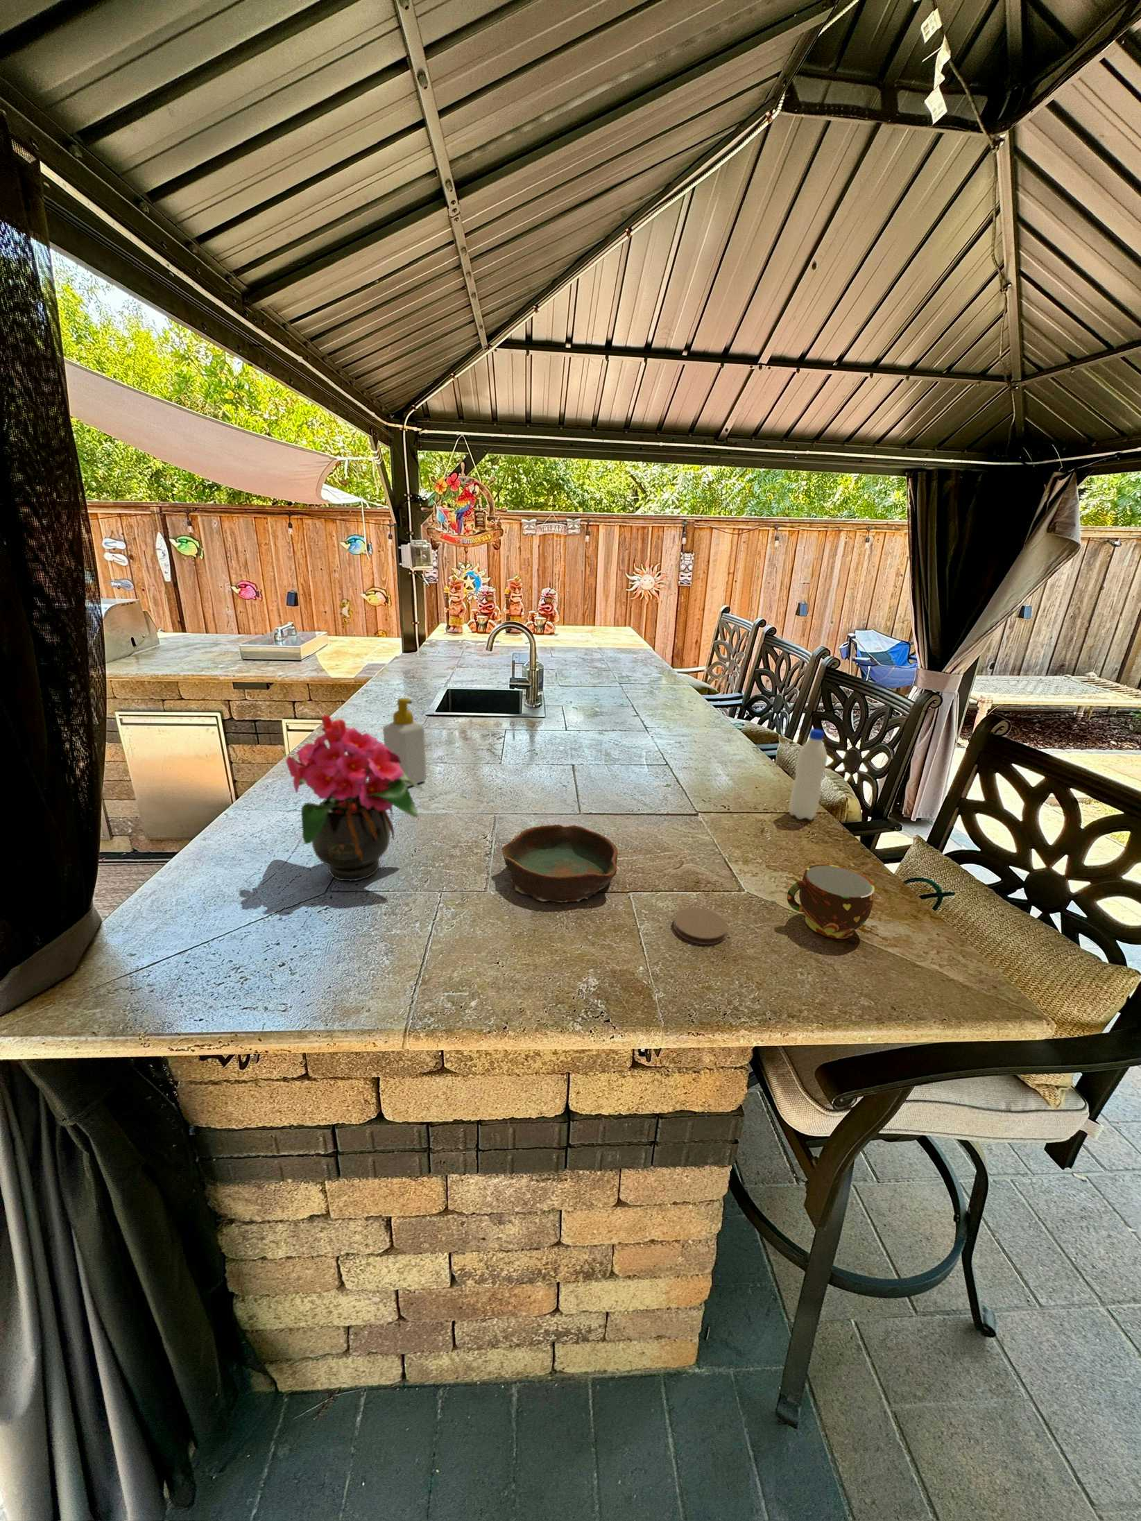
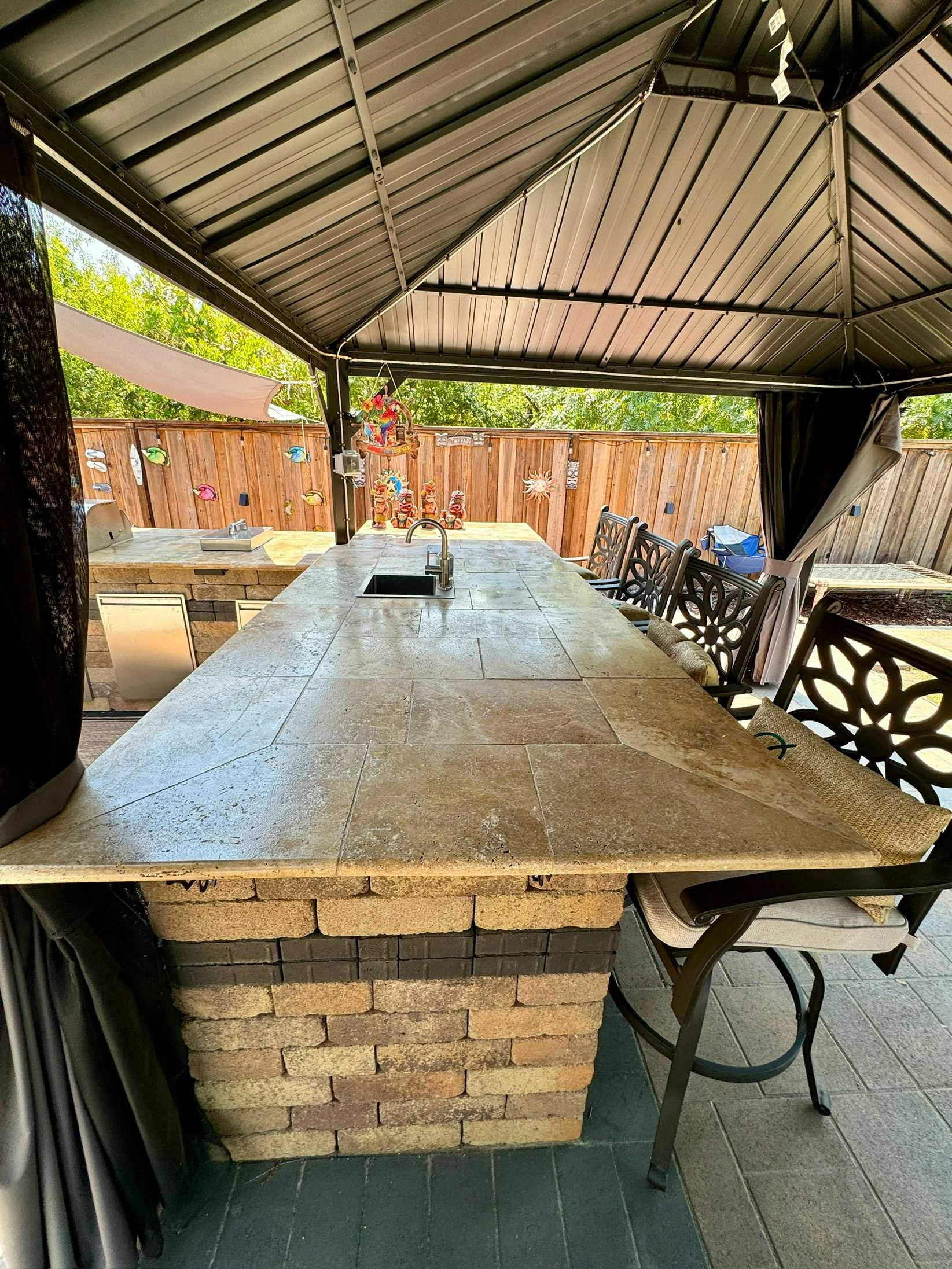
- water bottle (809, 774)
- cup (831, 904)
- bowl (559, 861)
- soap bottle (404, 741)
- potted flower (362, 792)
- coaster (700, 925)
